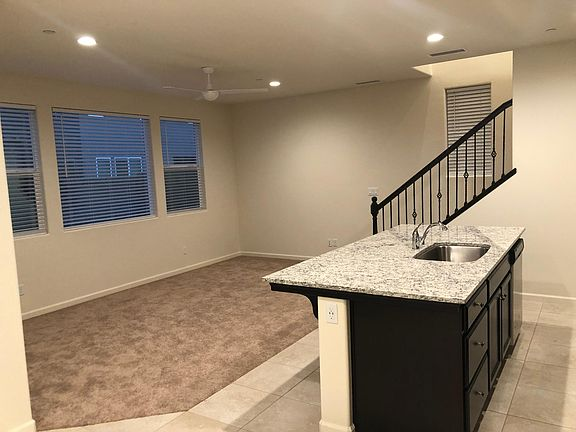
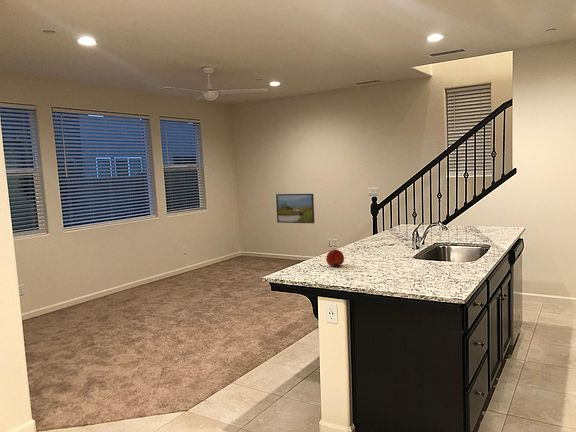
+ fruit (335, 257)
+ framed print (294, 208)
